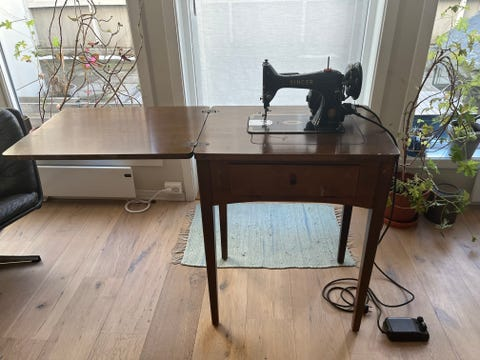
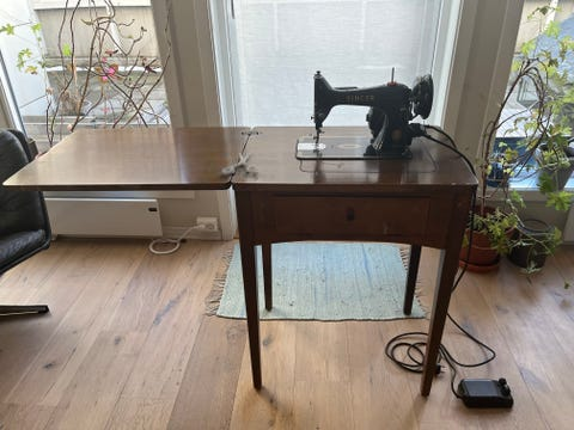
+ scissors (243, 161)
